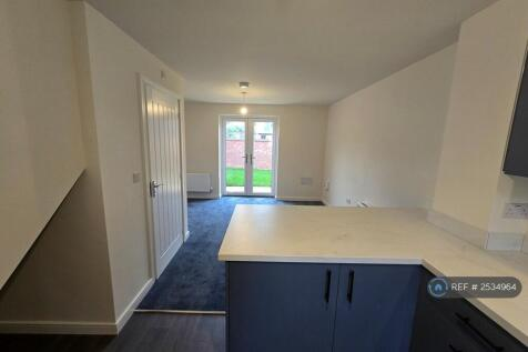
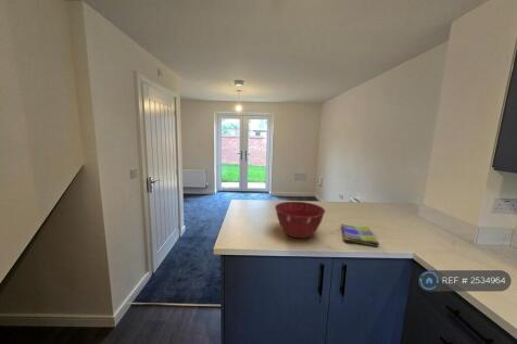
+ dish towel (357, 233)
+ mixing bowl (299, 220)
